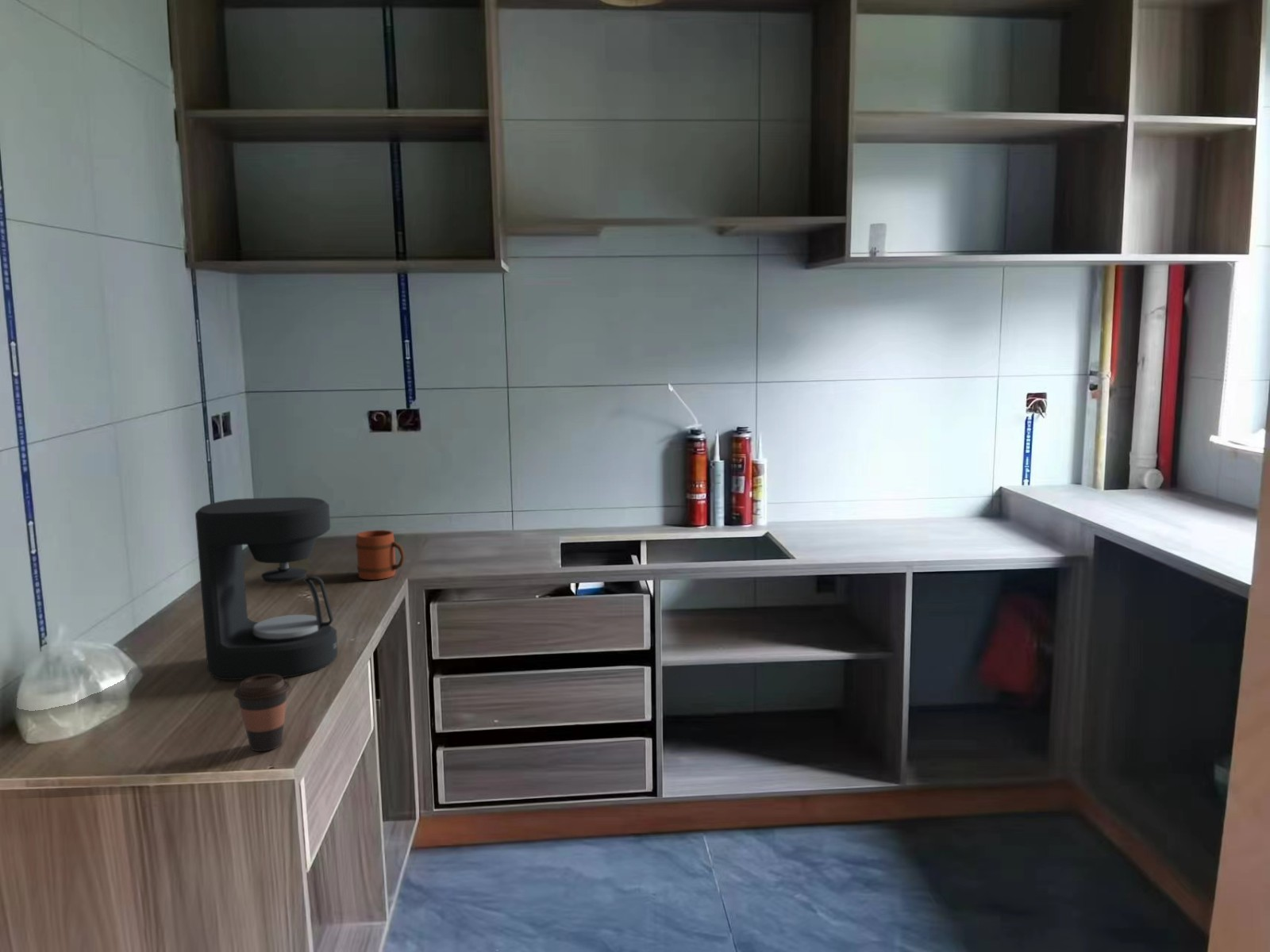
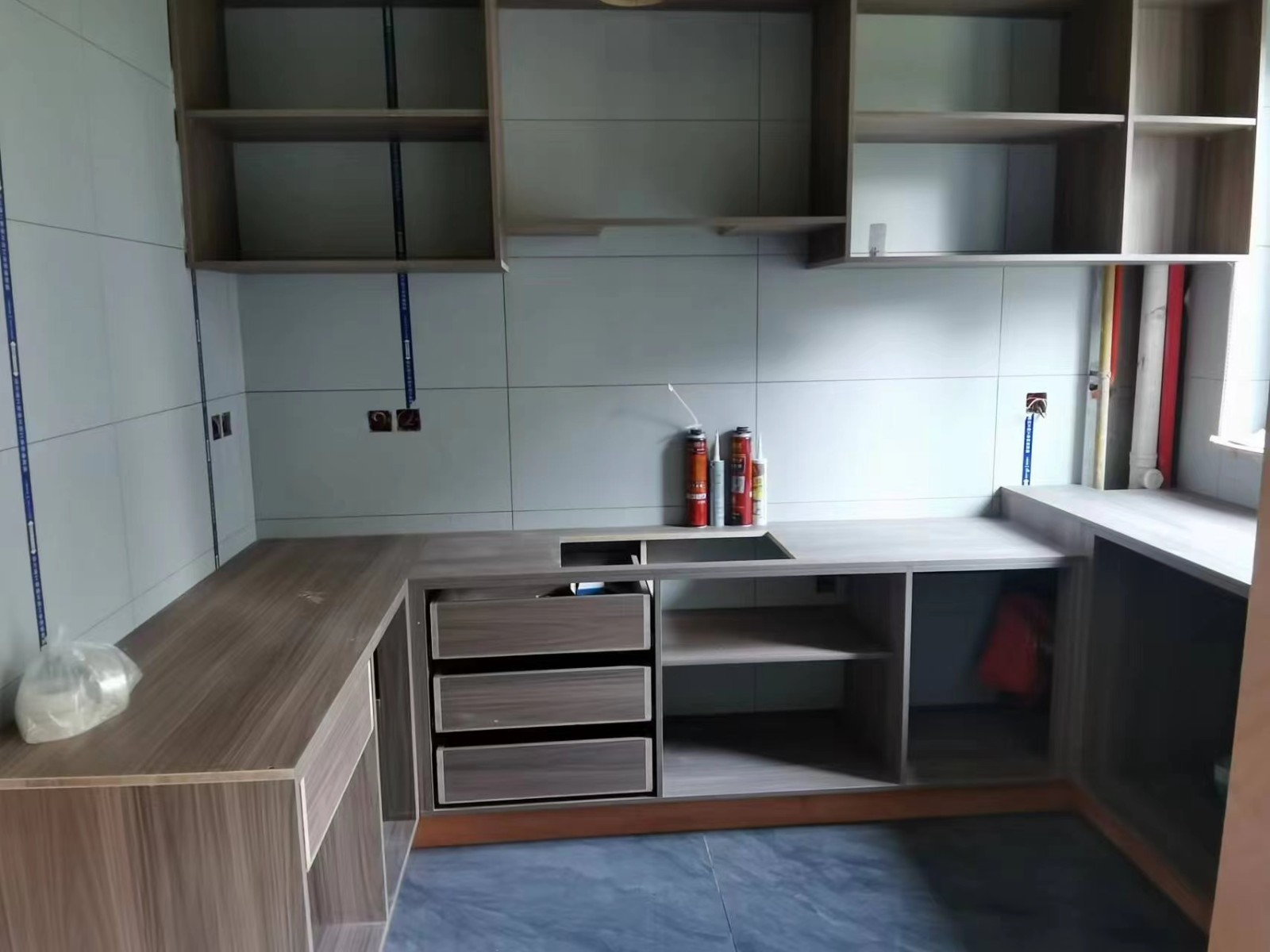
- coffee cup (264, 712)
- coffee maker (269, 582)
- mug (381, 555)
